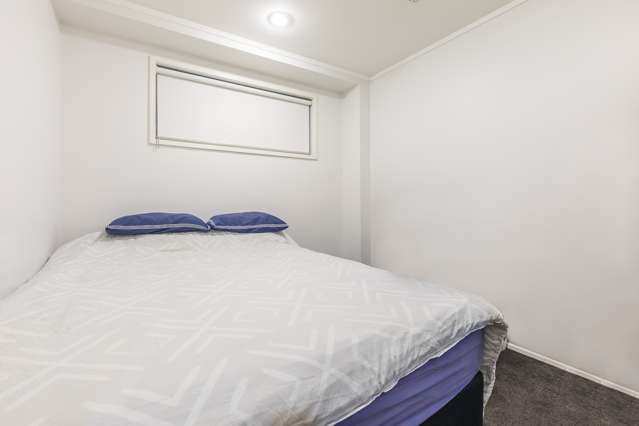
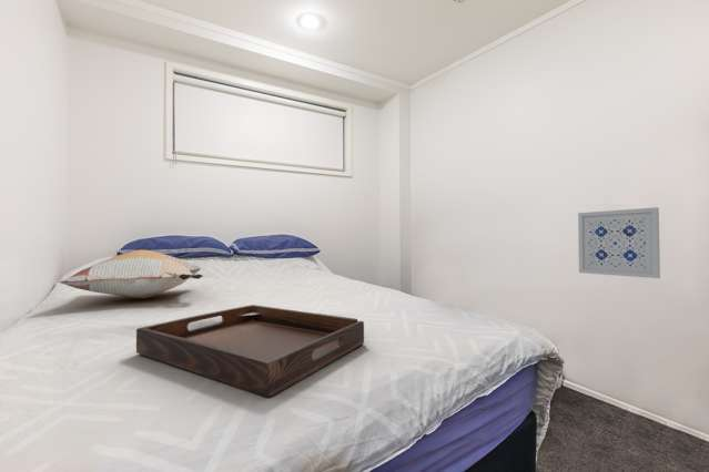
+ wall art (615, 243)
+ serving tray (257, 336)
+ decorative pillow (145, 274)
